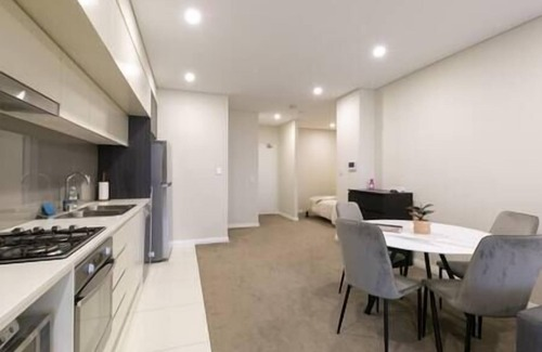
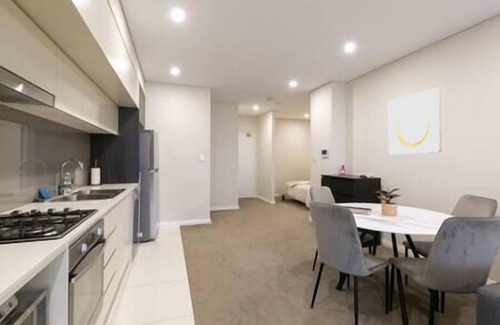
+ wall art (412, 124)
